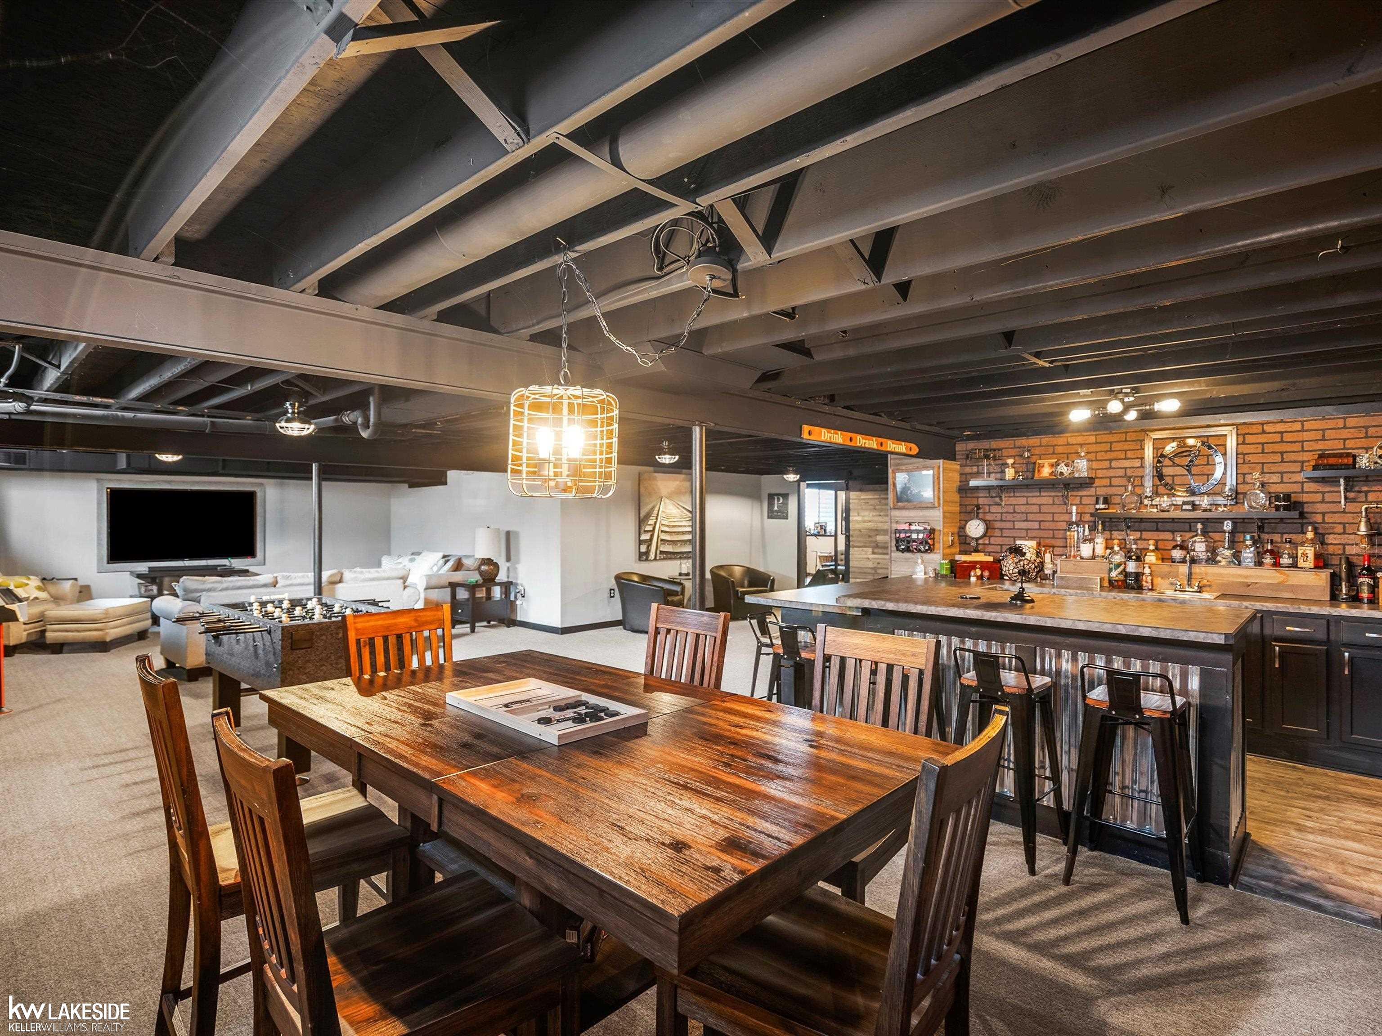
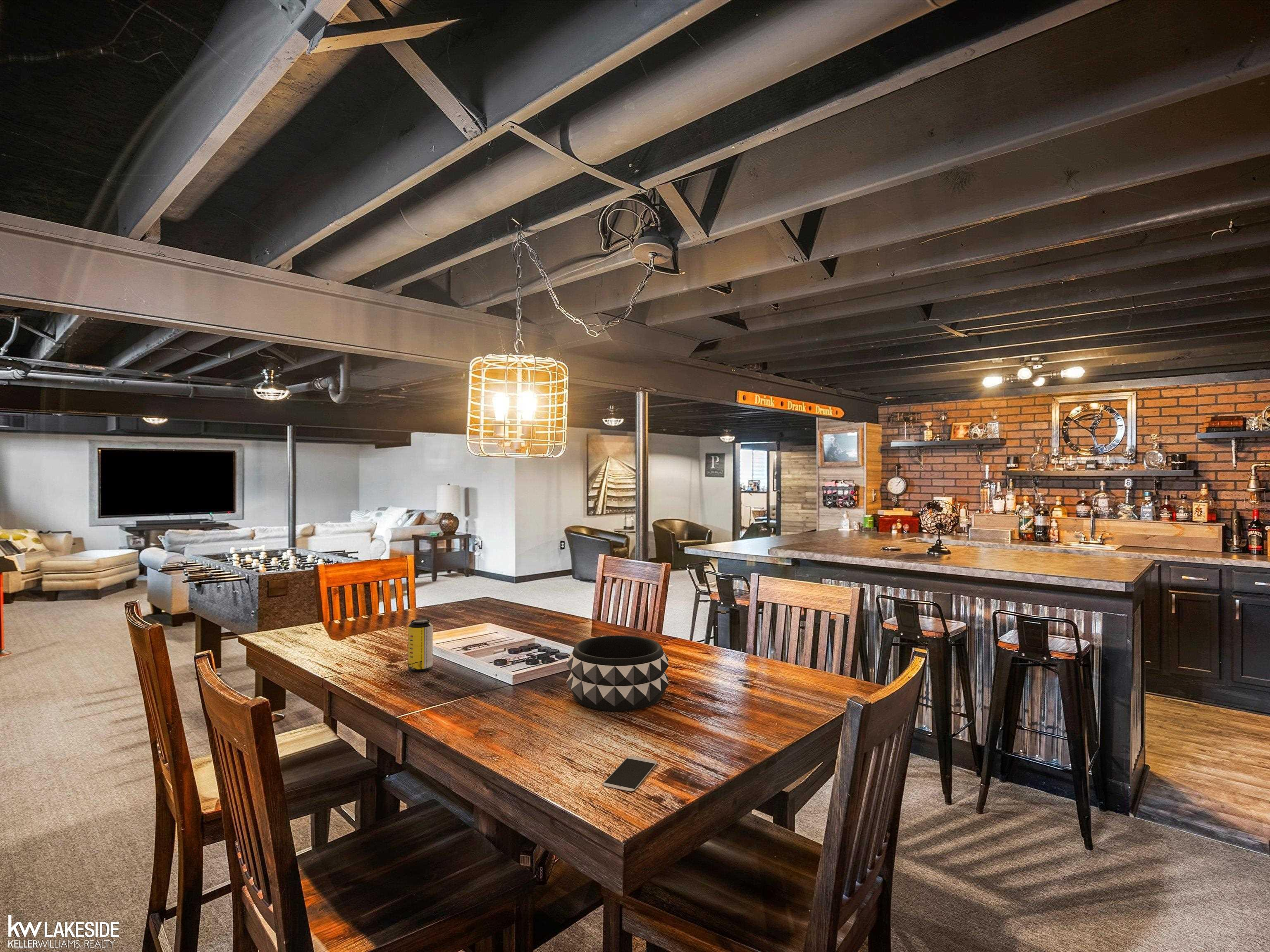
+ smartphone (631, 772)
+ beverage can (420, 645)
+ decorative bowl (618, 671)
